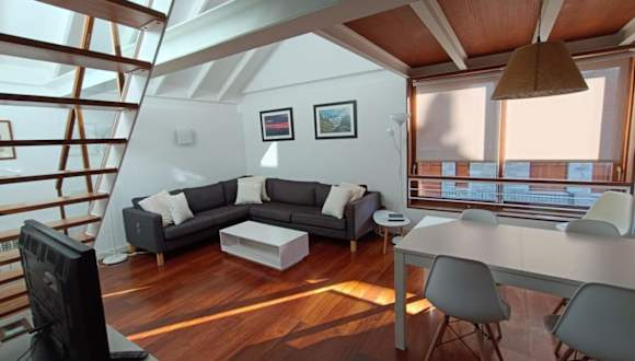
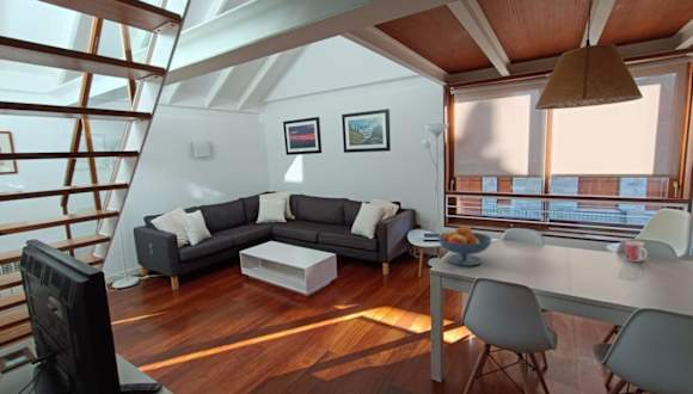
+ fruit bowl (464, 245)
+ mug (636, 252)
